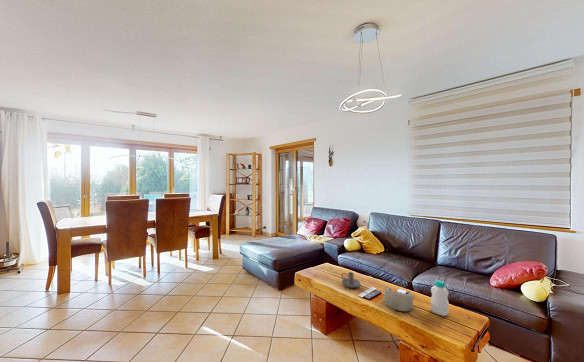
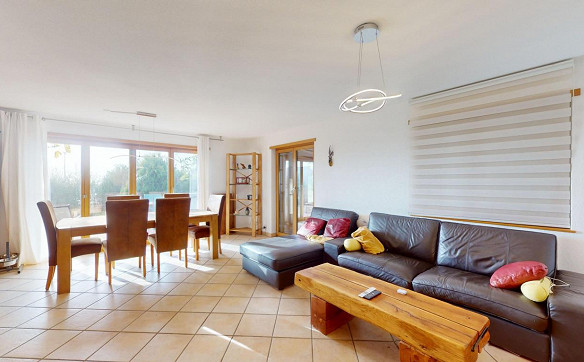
- bottle (439, 296)
- candle holder (349, 278)
- decorative bowl (398, 298)
